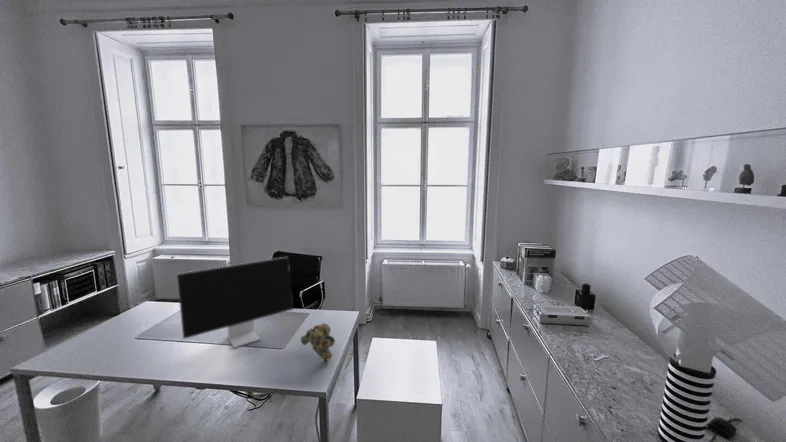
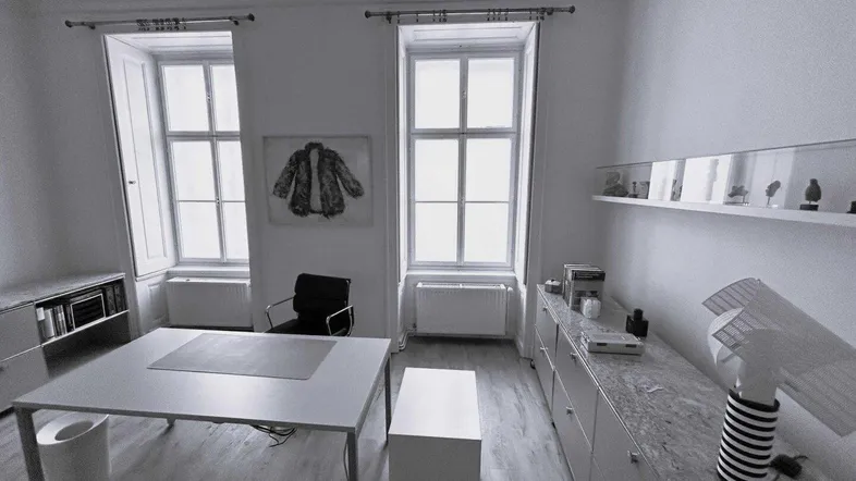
- computer monitor (240, 301)
- decorative ball (316, 343)
